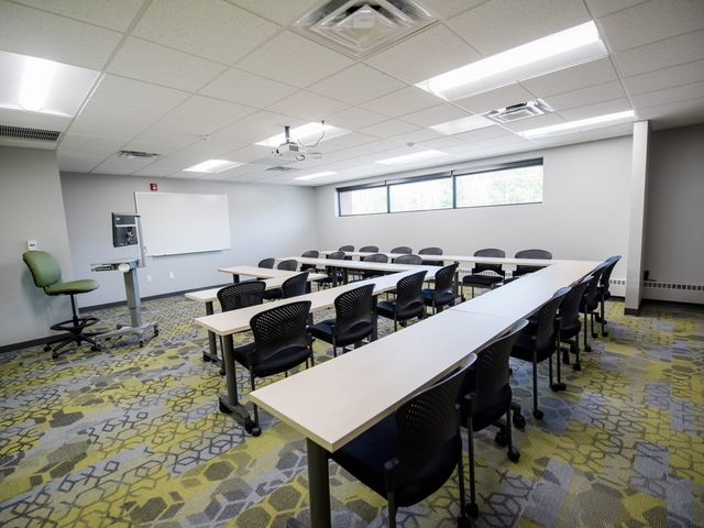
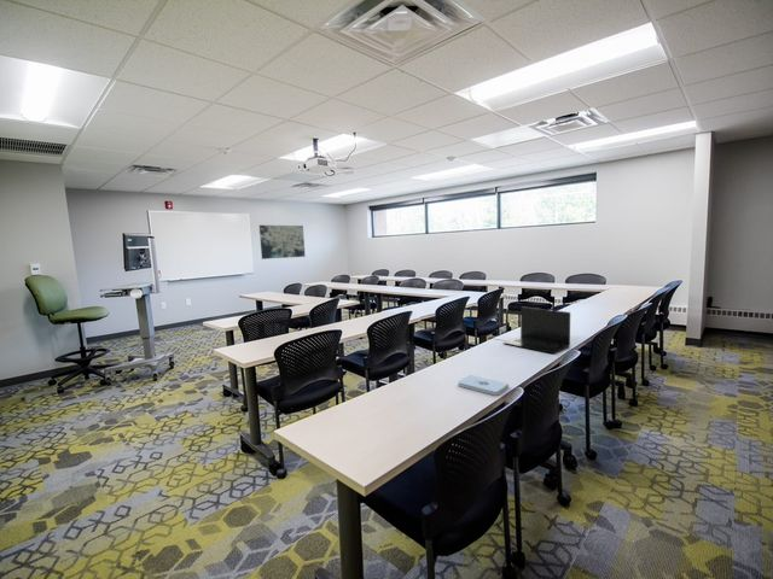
+ notepad (482, 384)
+ wall art (283, 241)
+ laptop (535, 328)
